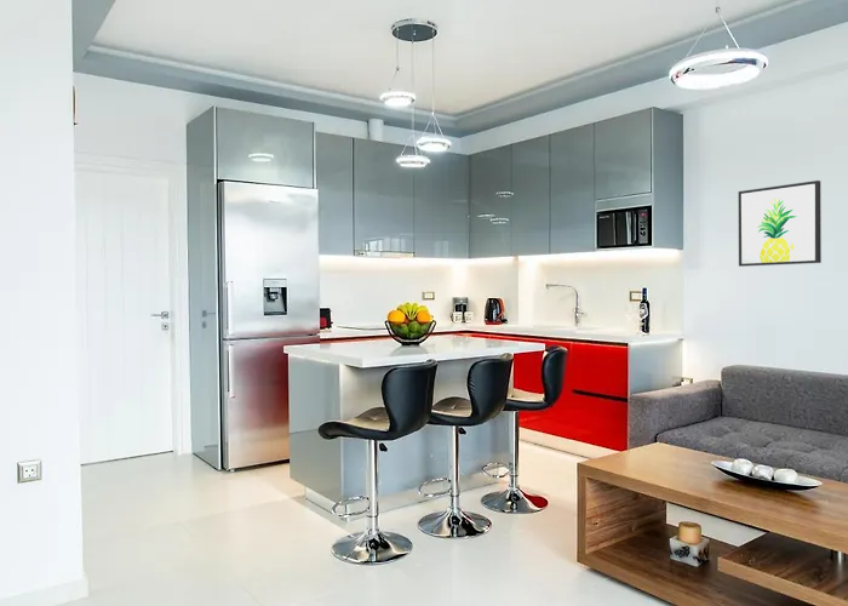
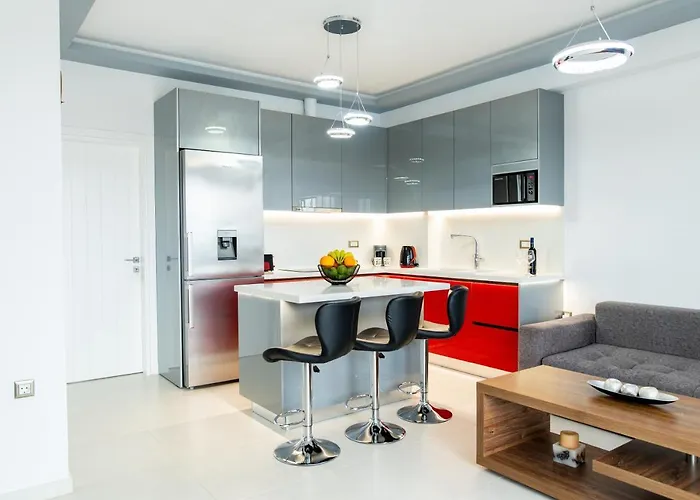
- wall art (778, 225)
